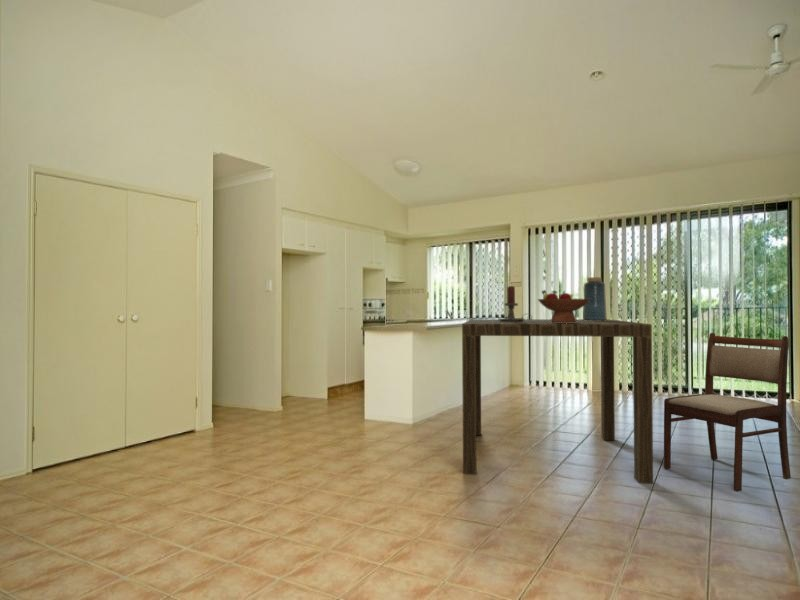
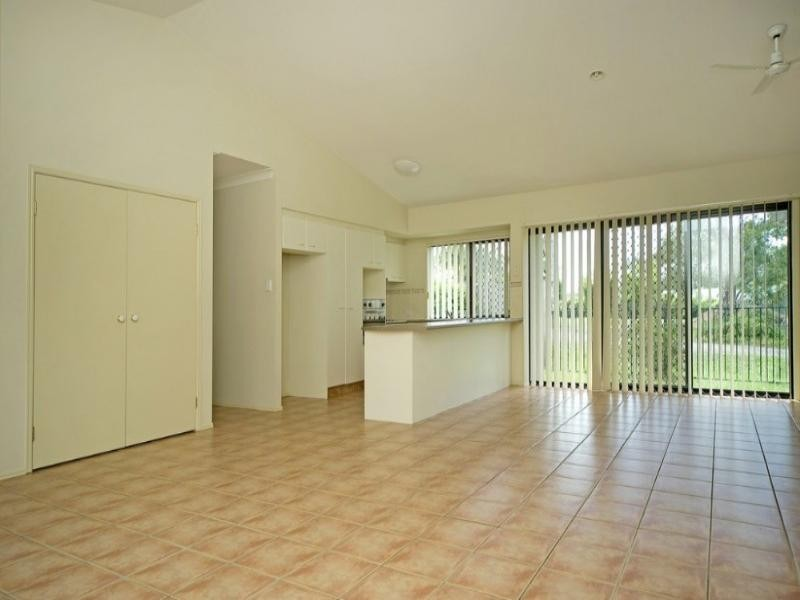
- vase (594, 298)
- dining table (546, 335)
- dining chair (724, 404)
- fruit bowl (563, 306)
- candle holder (515, 303)
